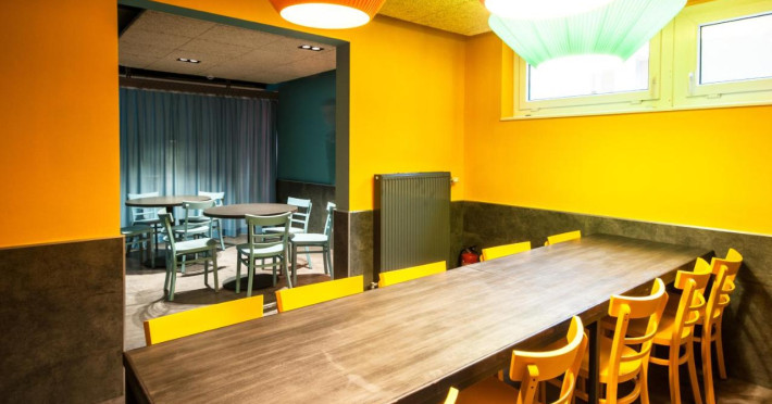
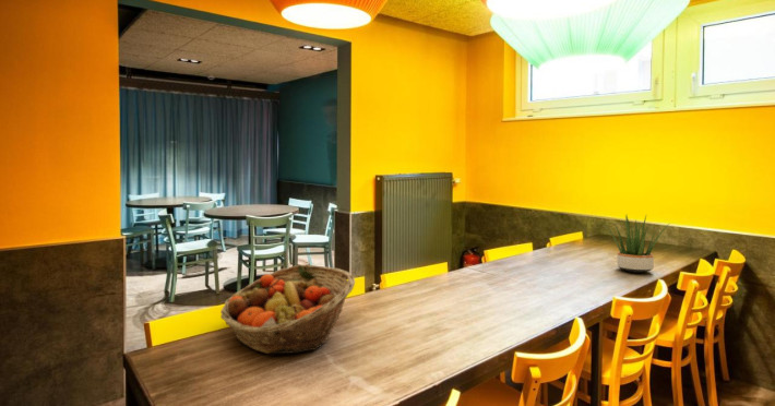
+ fruit basket (288, 304)
+ potted plant (635, 242)
